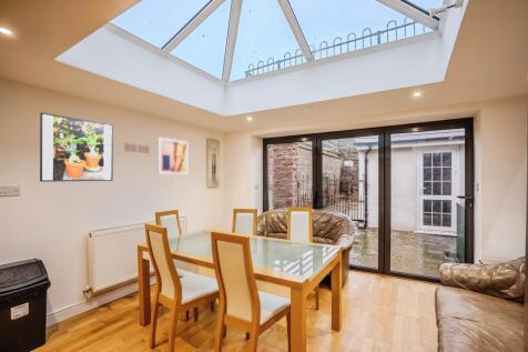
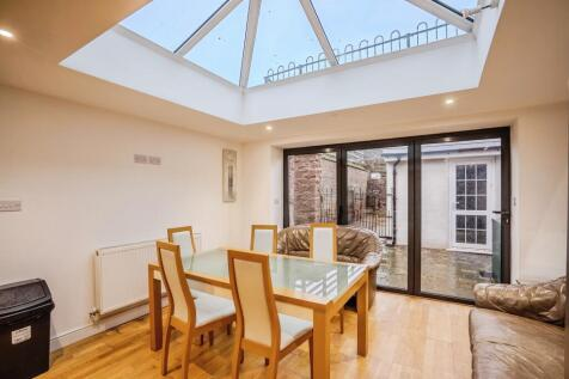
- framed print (80, 150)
- wall art (173, 157)
